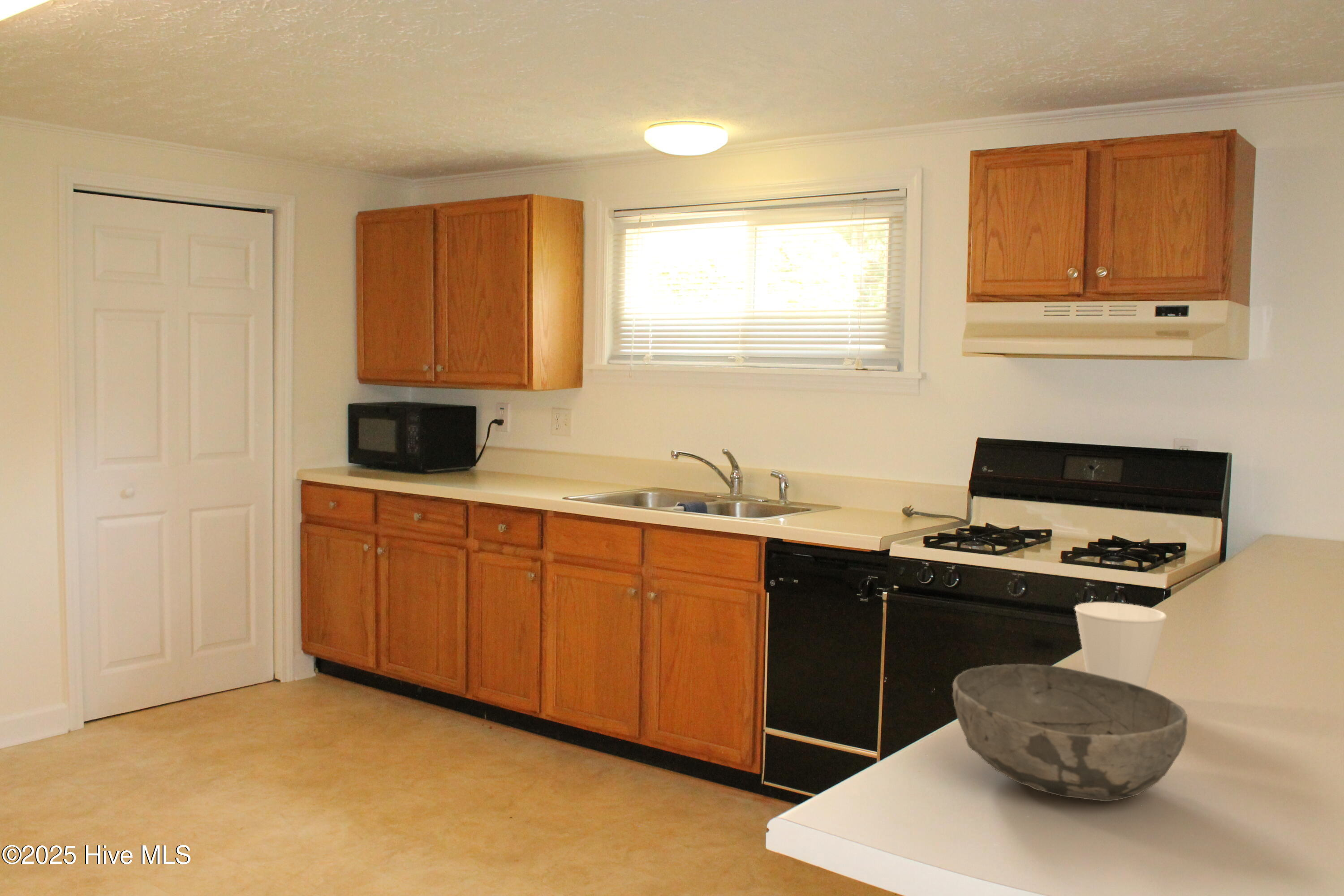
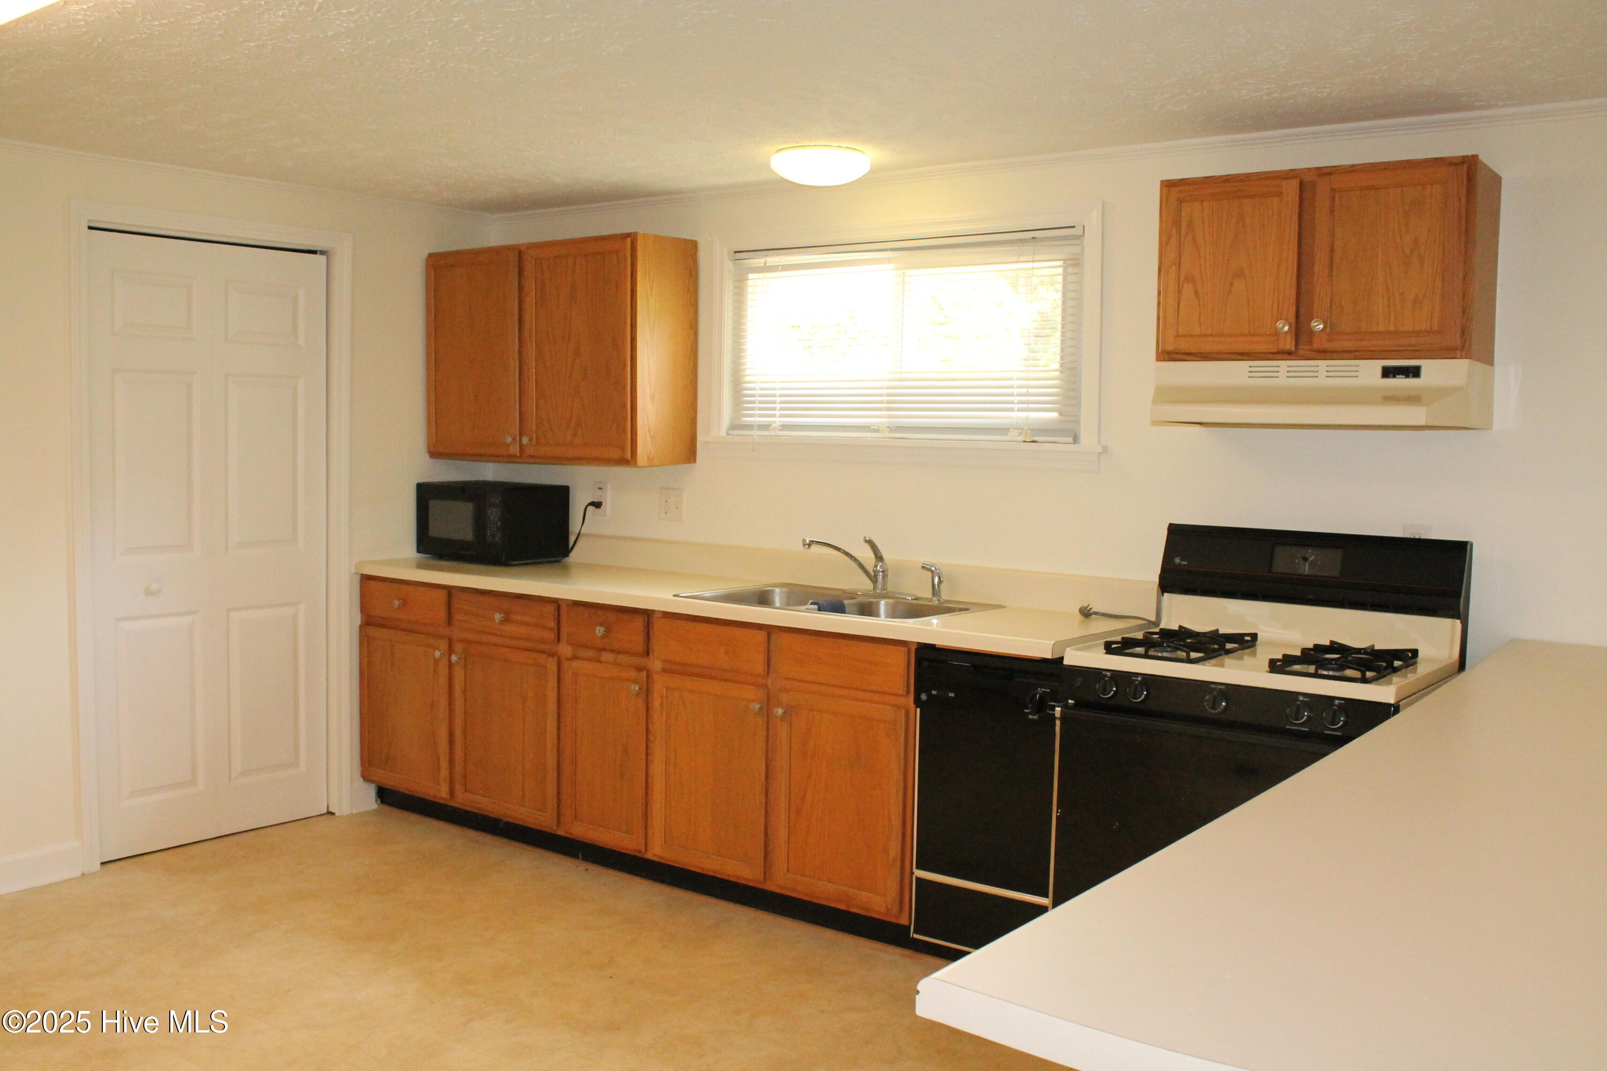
- cup (1118, 654)
- bowl (1064, 737)
